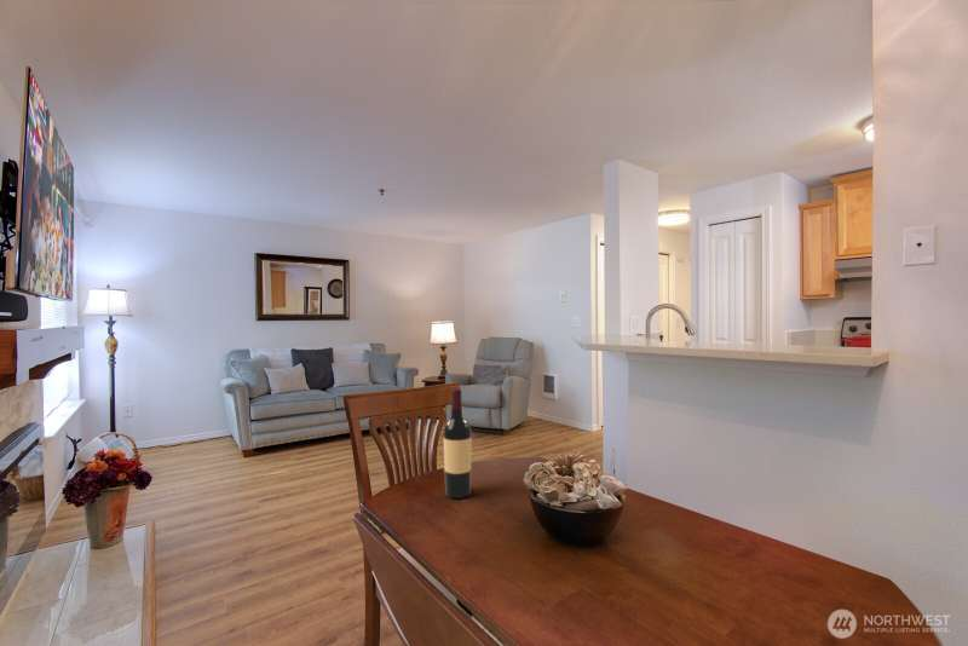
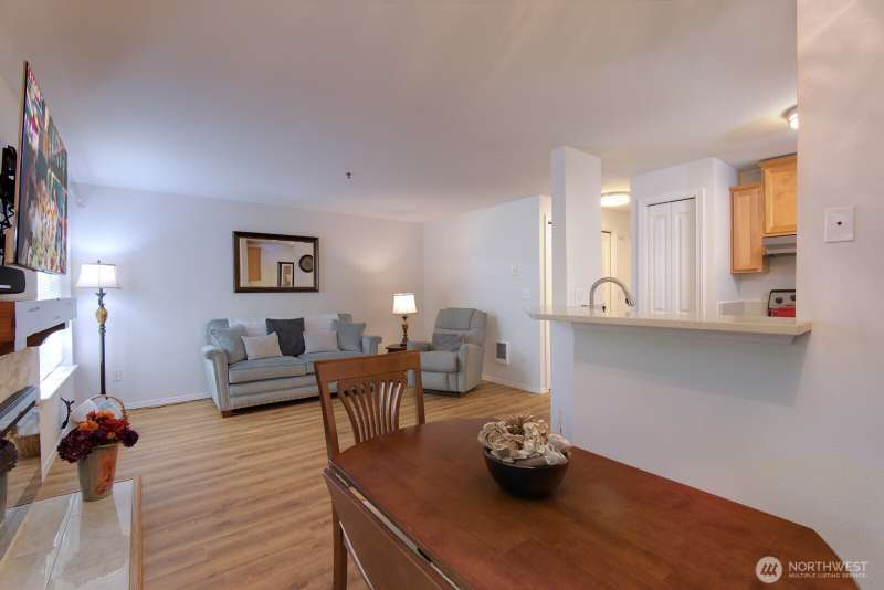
- wine bottle (457, 442)
